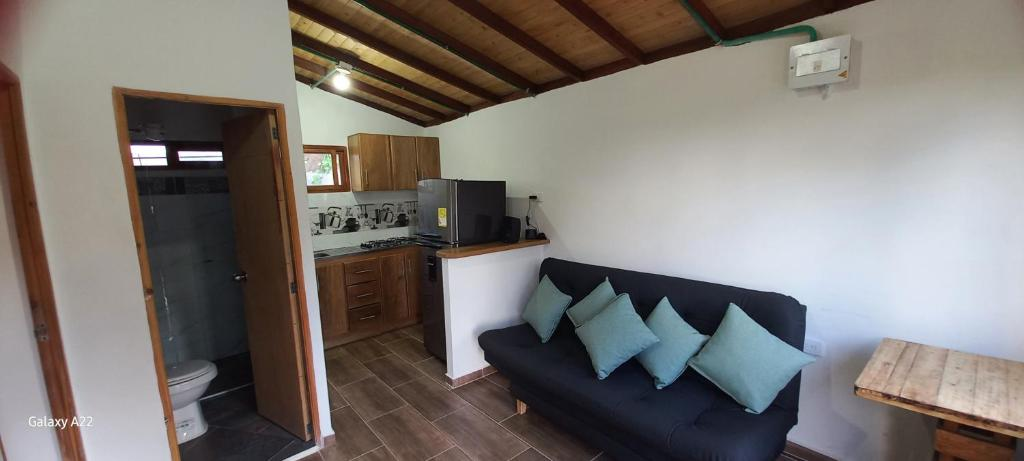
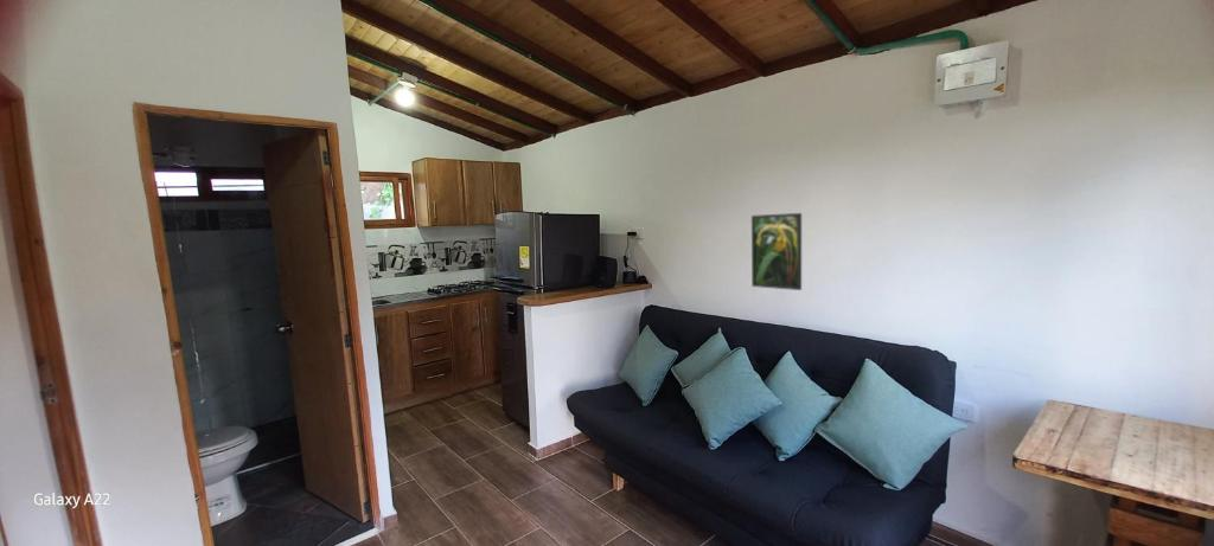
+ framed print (775, 251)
